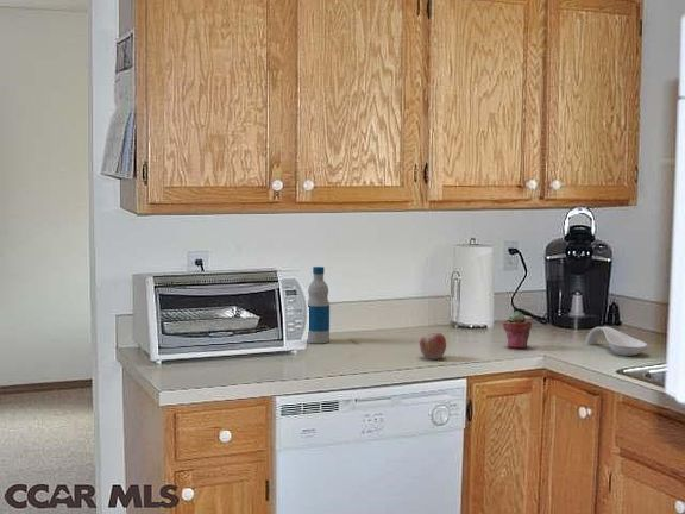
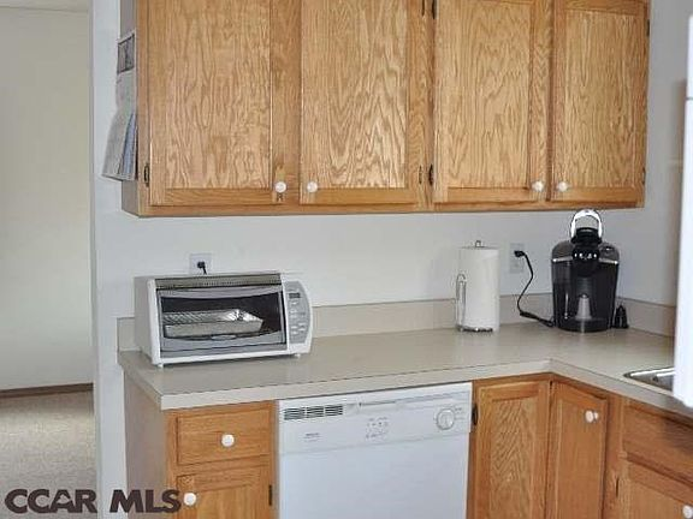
- spoon rest (614, 339)
- potted succulent (516, 328)
- bottle (318, 303)
- apple (432, 345)
